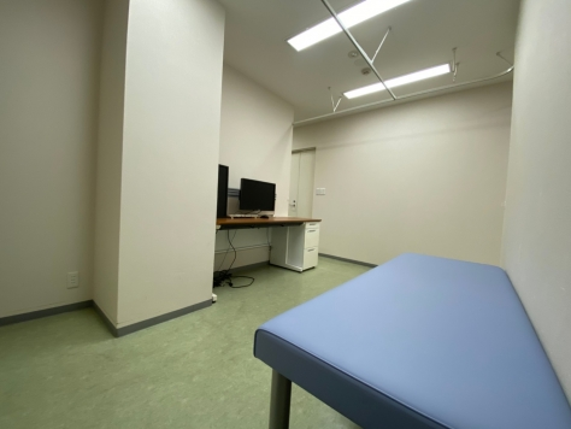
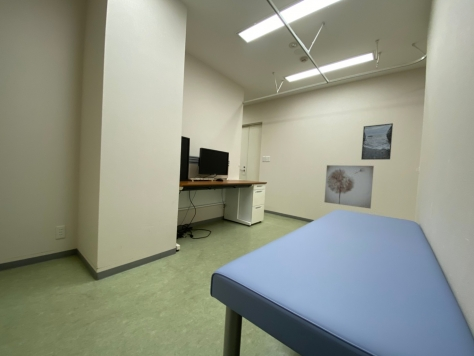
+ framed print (376, 142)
+ wall art (347, 185)
